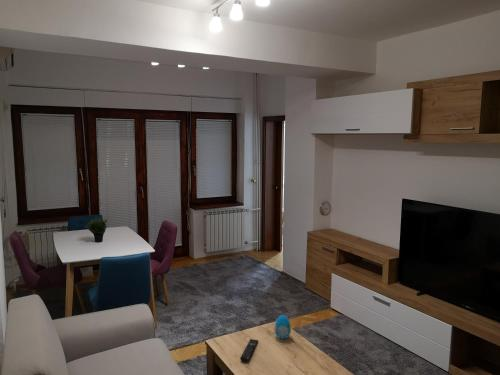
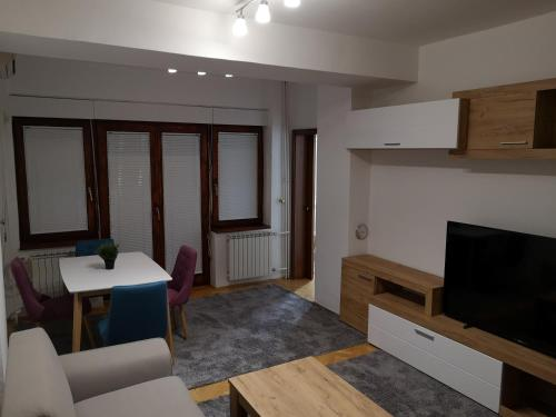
- decorative egg (282, 326)
- remote control (249, 350)
